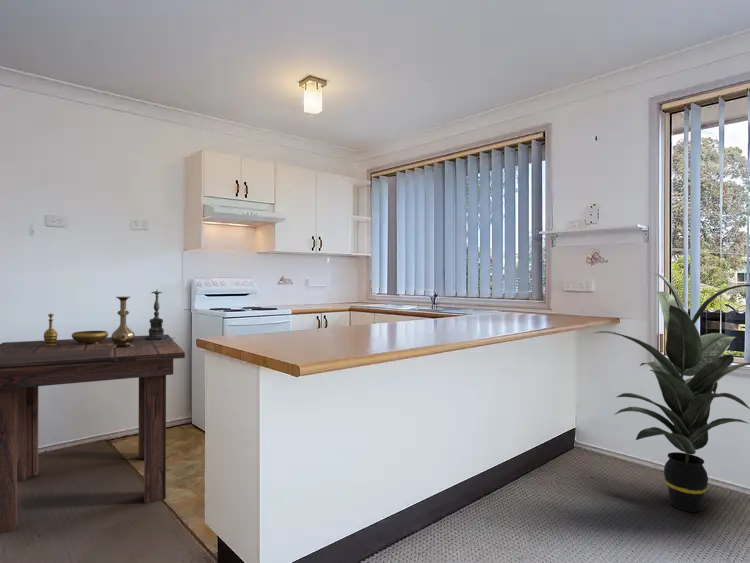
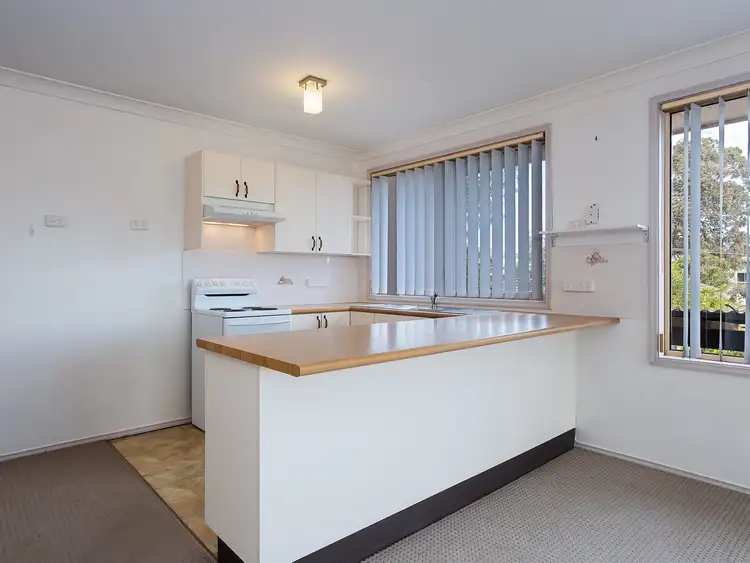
- vase (123, 321)
- indoor plant (678, 386)
- decorative bowl (76, 332)
- candle holder (156, 311)
- dining table (81, 382)
